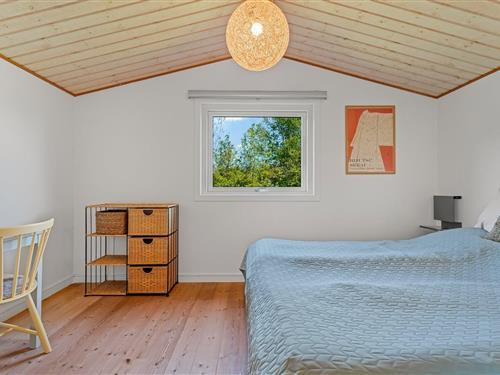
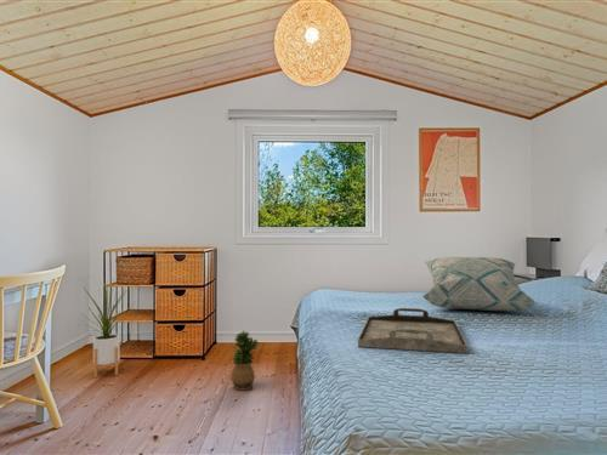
+ serving tray (410, 326)
+ house plant (104, 325)
+ decorative pillow (472, 281)
+ potted plant (245, 357)
